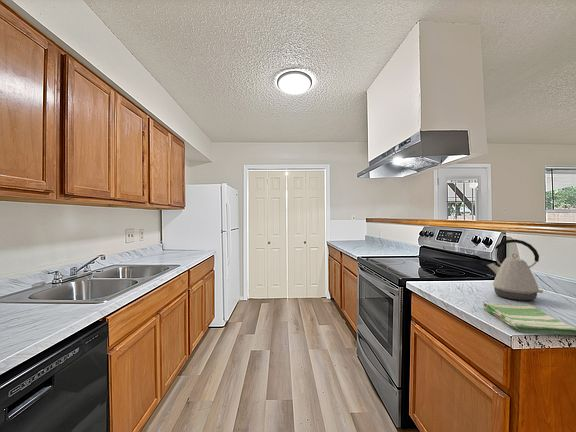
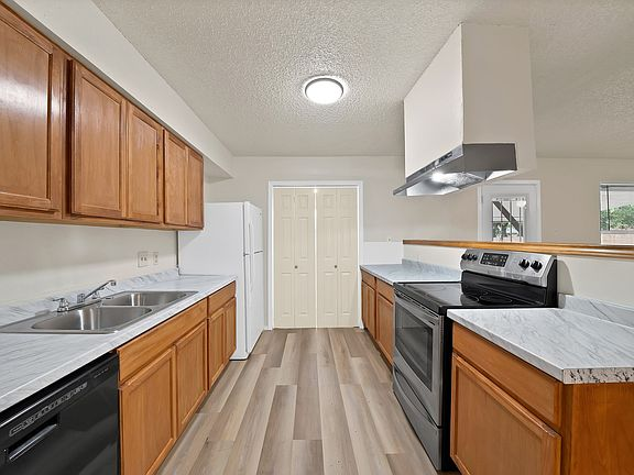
- dish towel (526, 316)
- kettle (513, 267)
